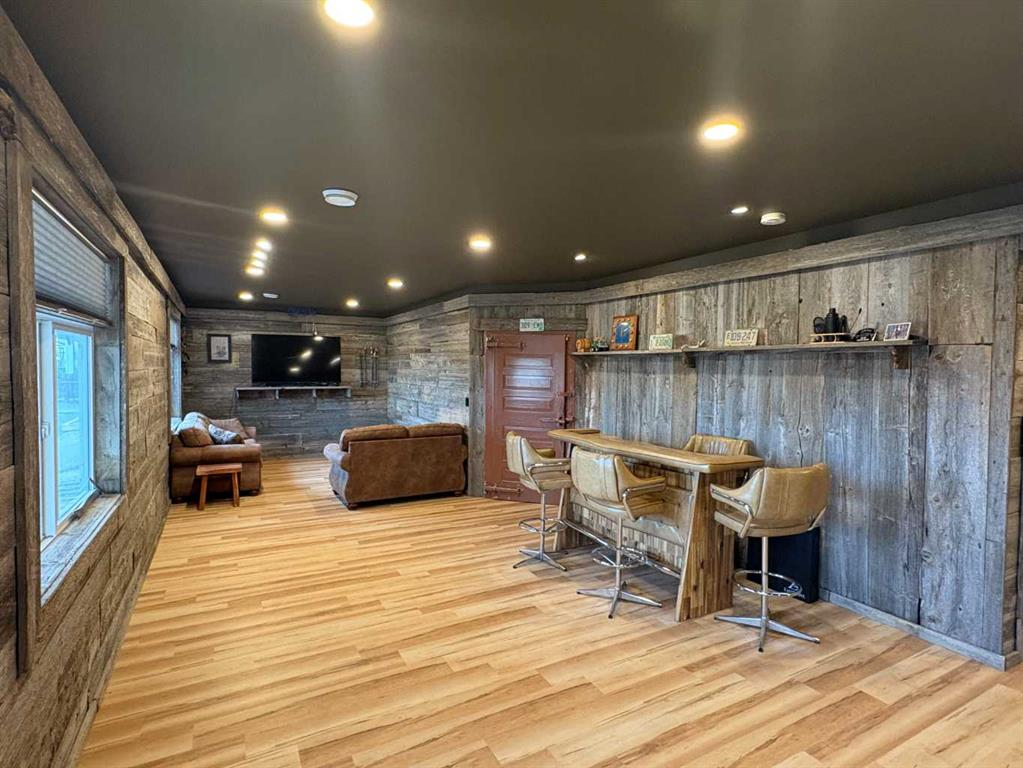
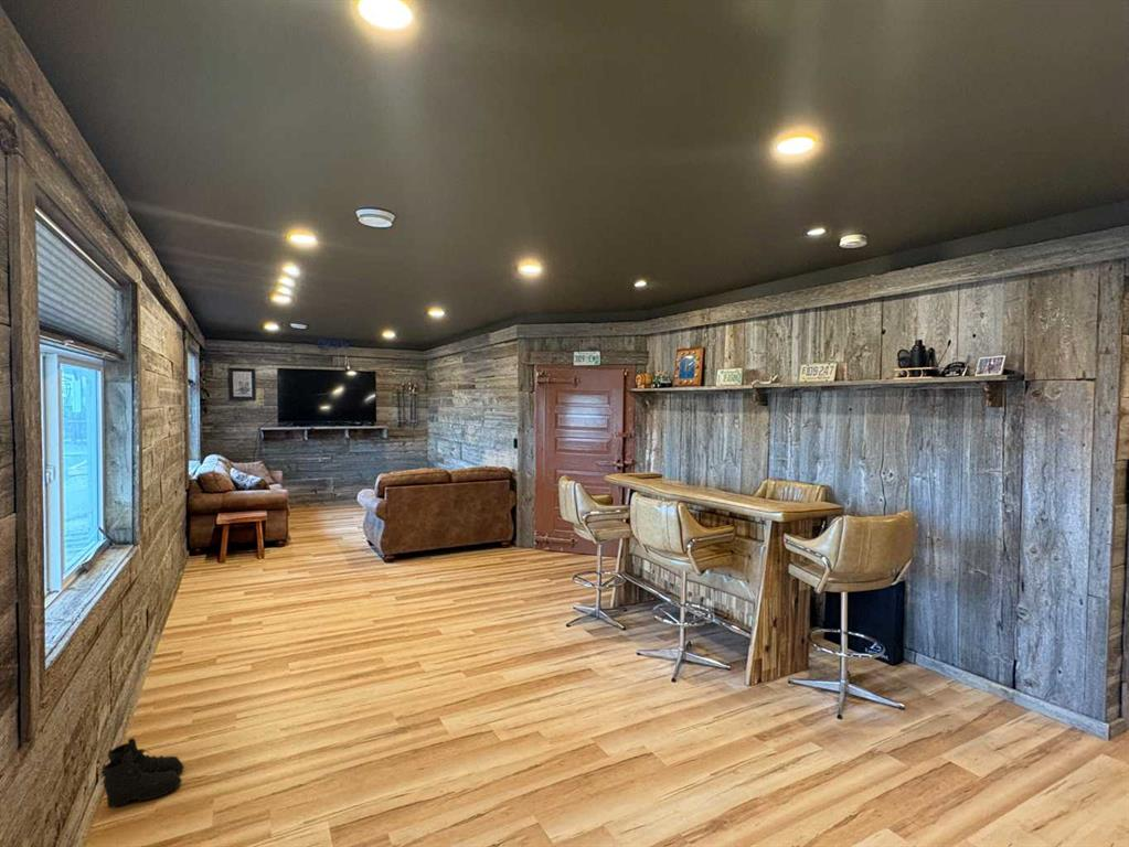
+ boots (143, 764)
